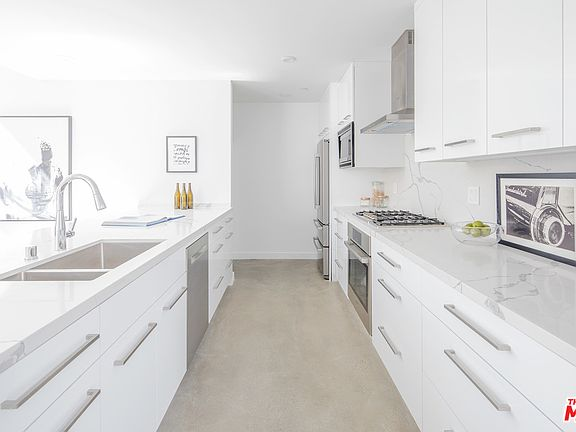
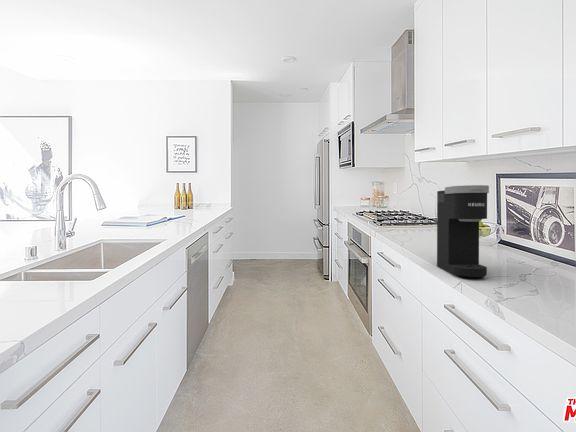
+ coffee maker (460, 229)
